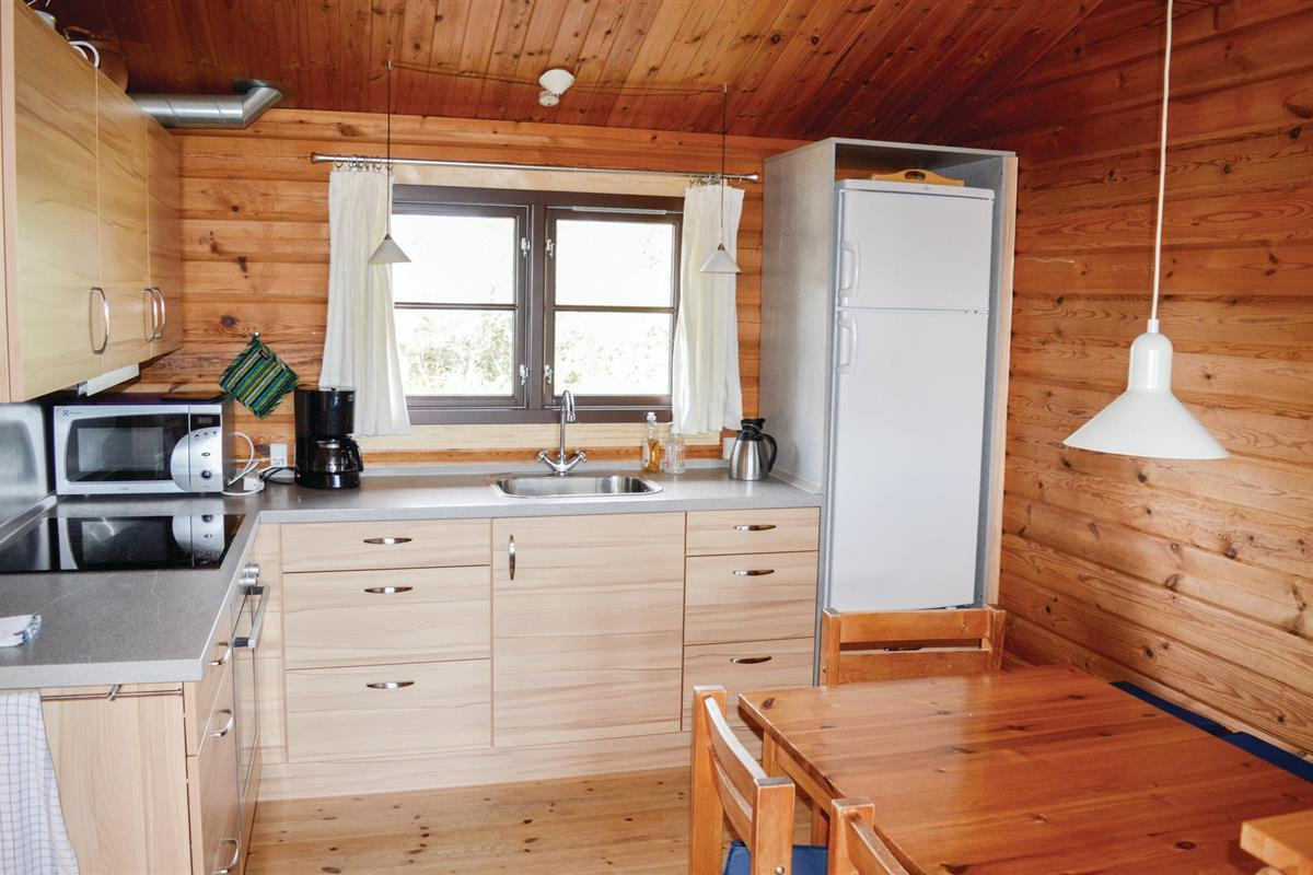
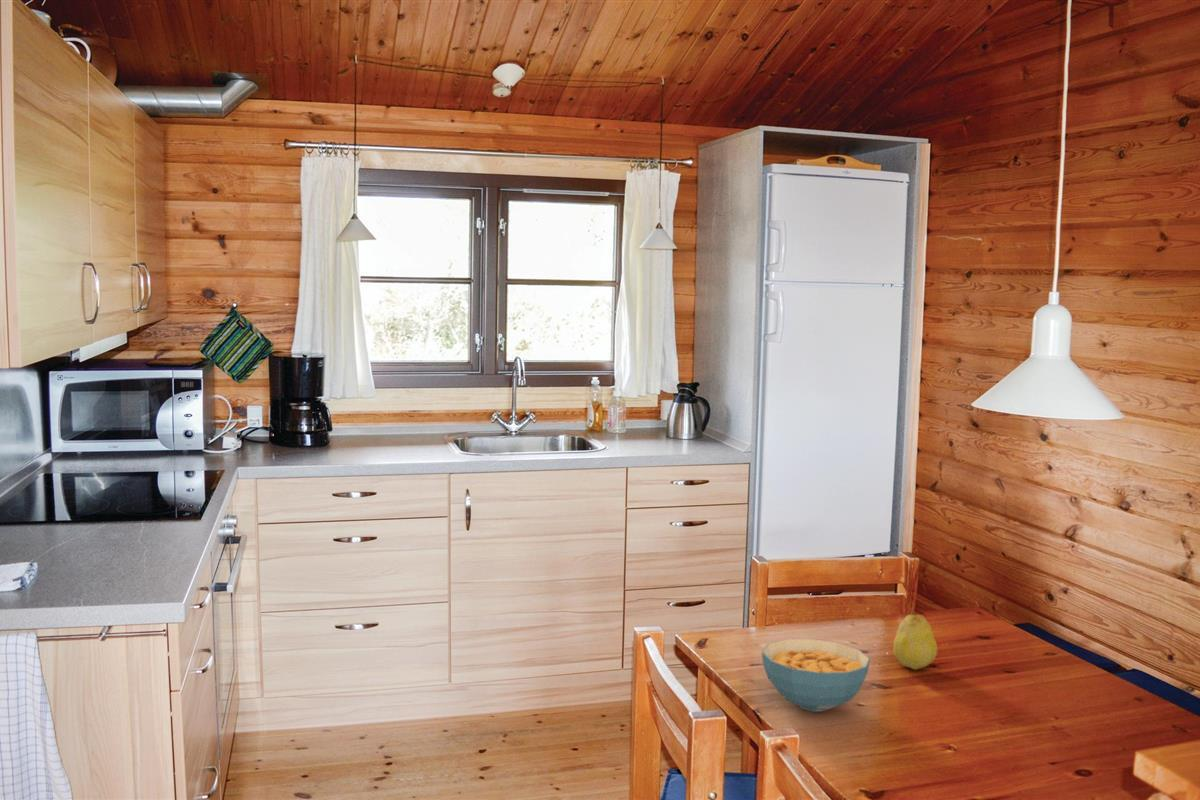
+ fruit (915, 638)
+ cereal bowl (814, 680)
